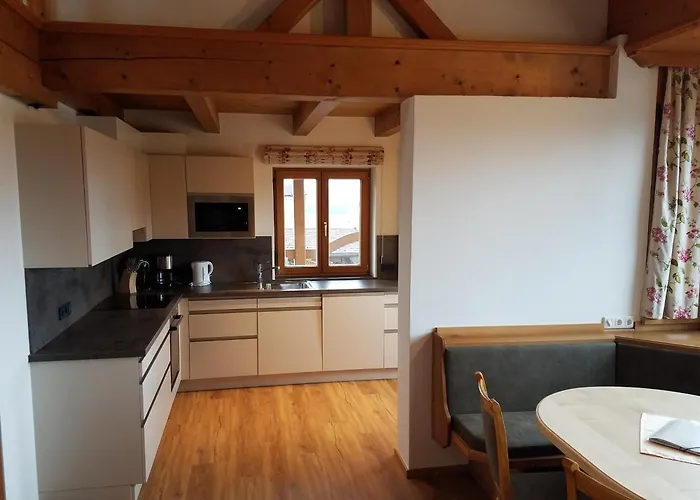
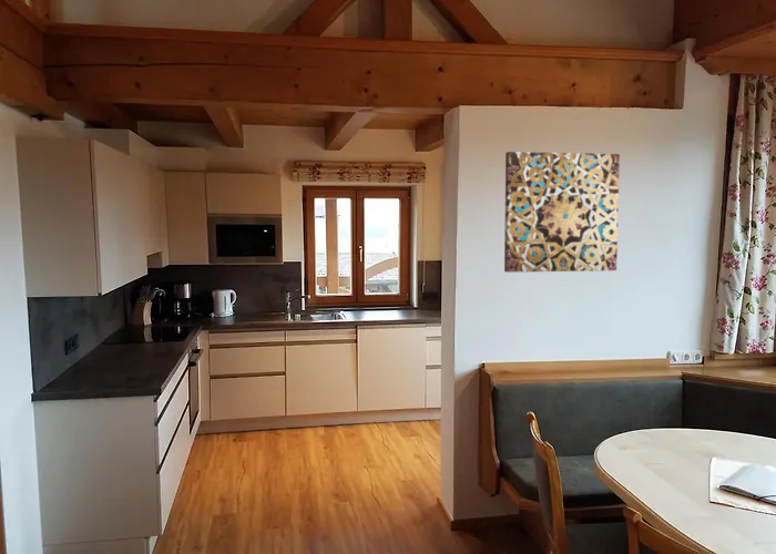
+ wall art (561, 212)
